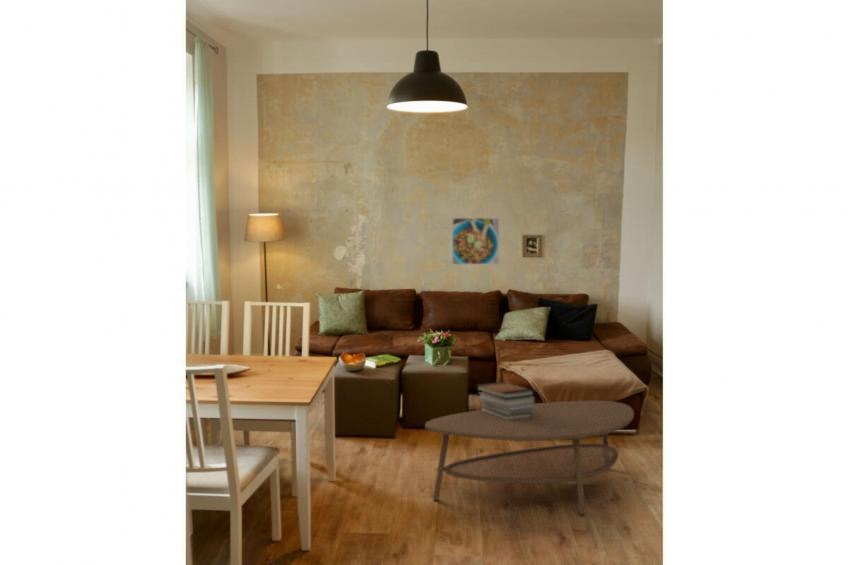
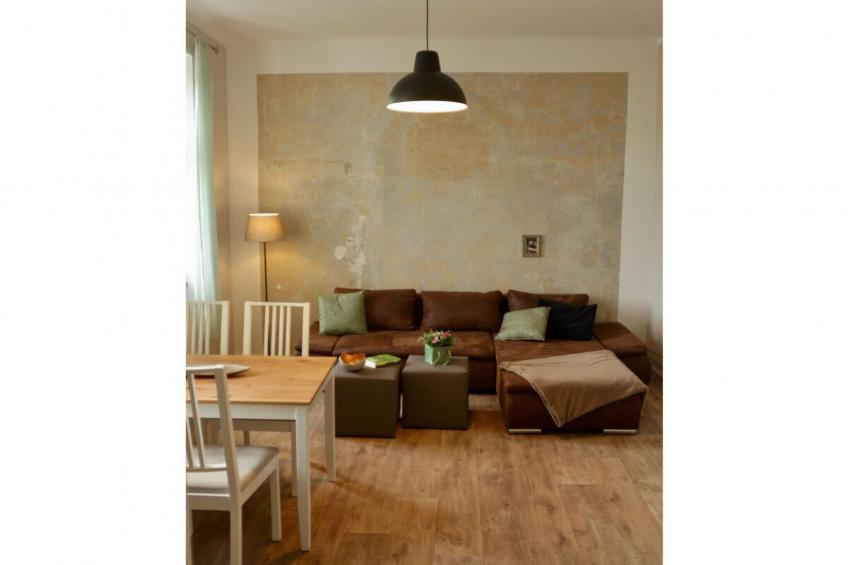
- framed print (475, 241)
- book stack (505, 400)
- coffee table (545, 456)
